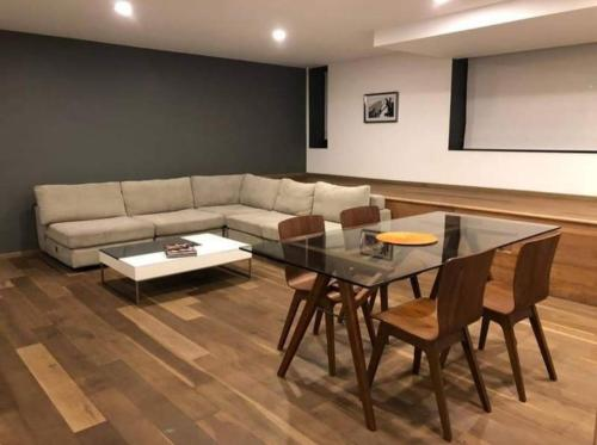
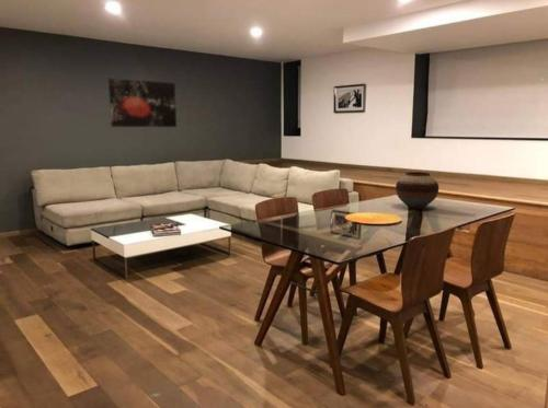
+ wall art (144, 104)
+ vase (416, 190)
